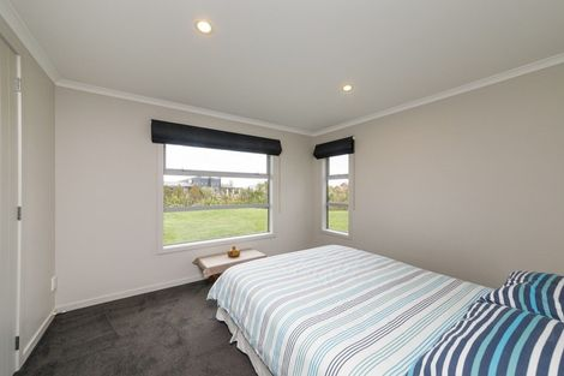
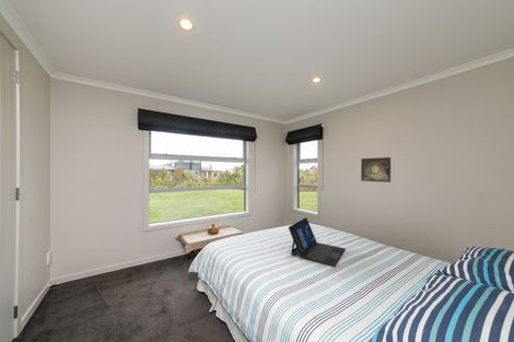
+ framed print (375, 169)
+ laptop (315, 239)
